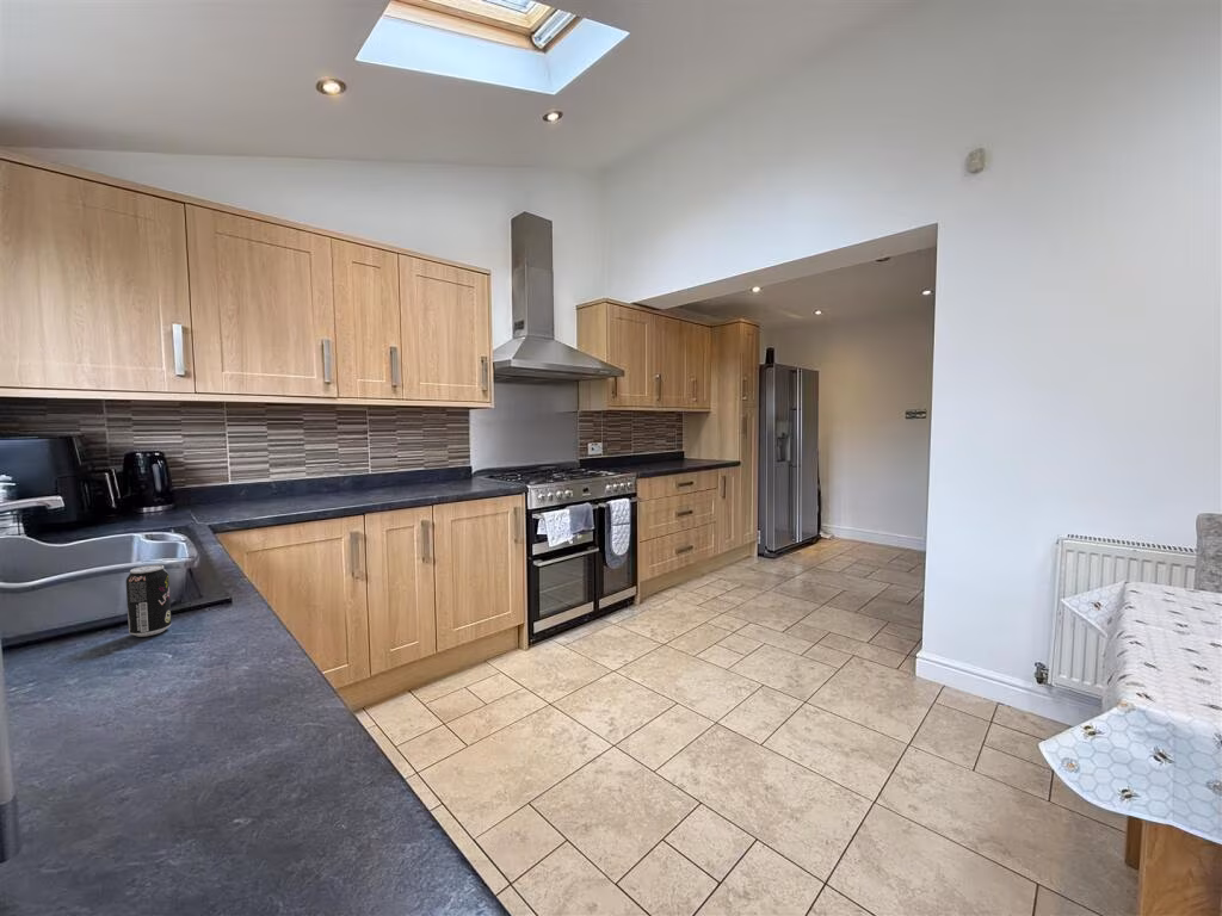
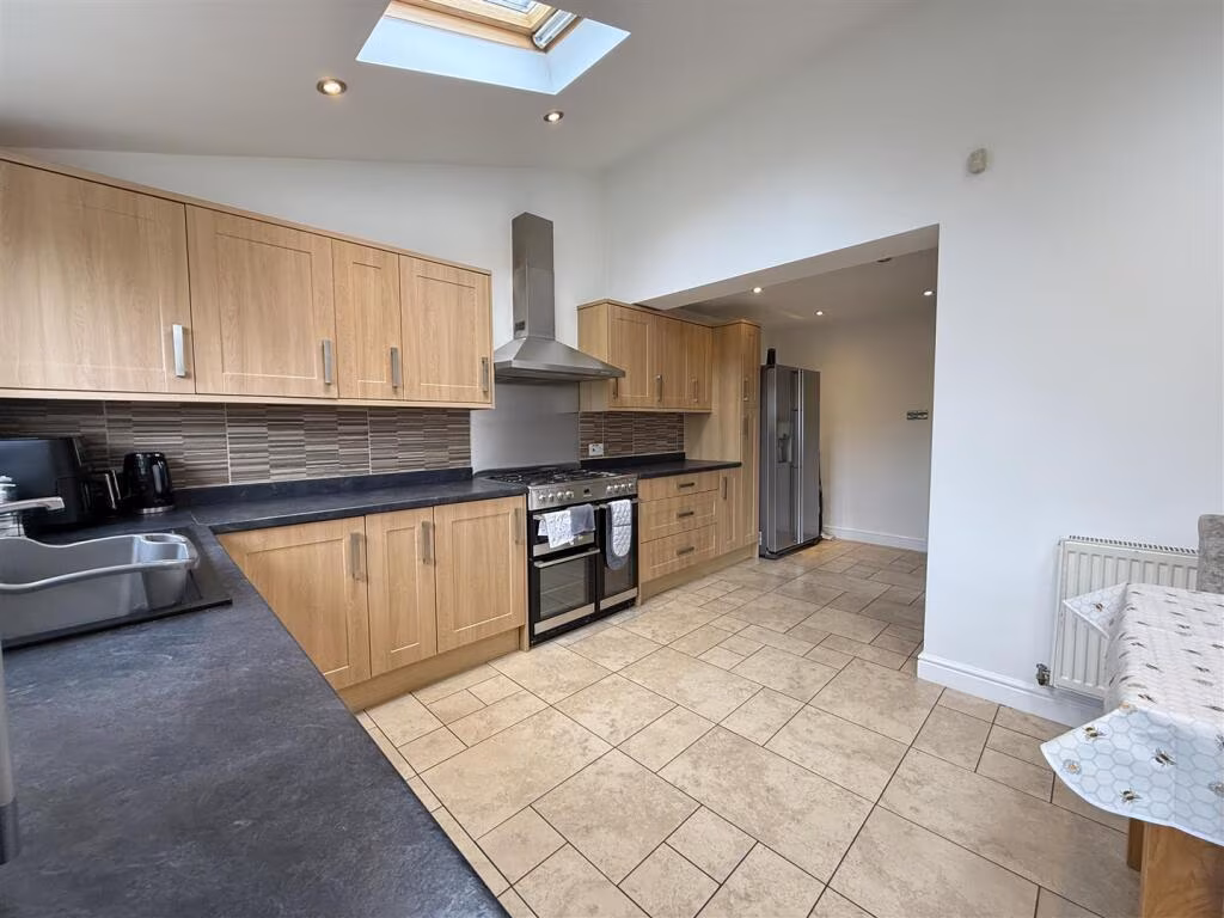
- beverage can (148, 600)
